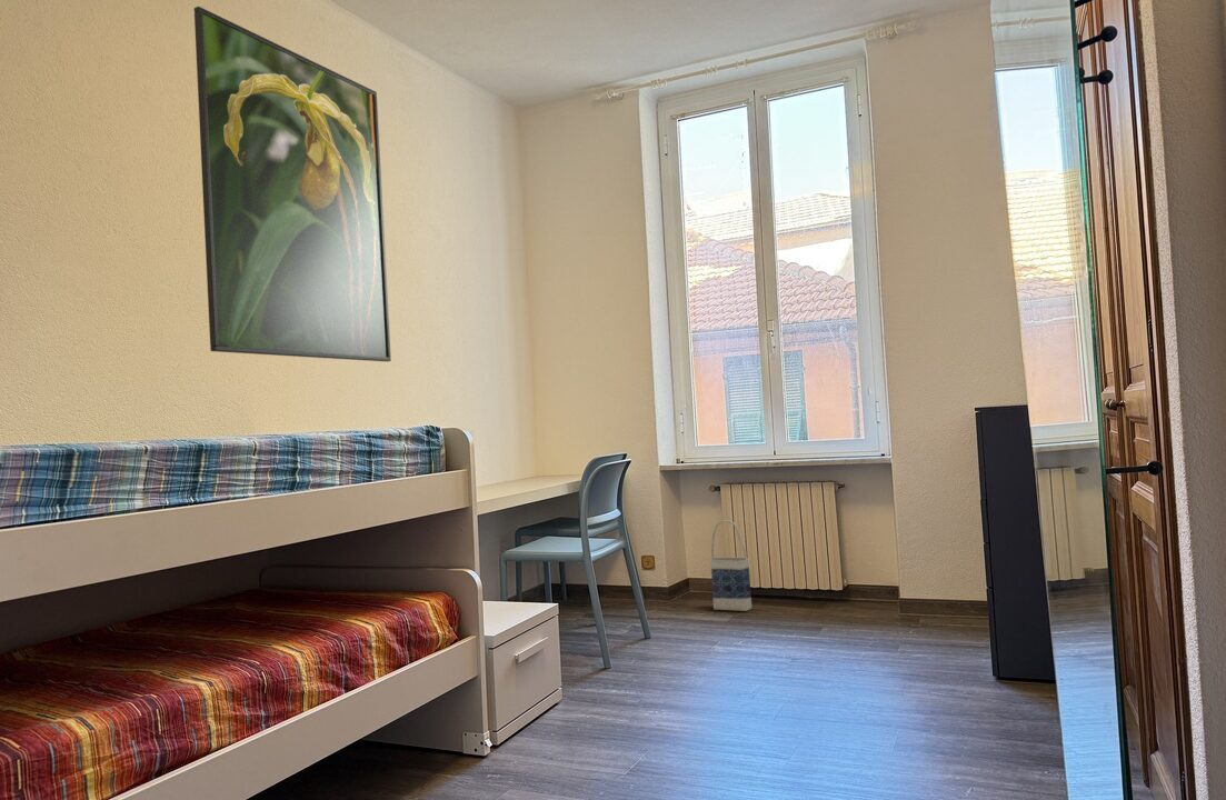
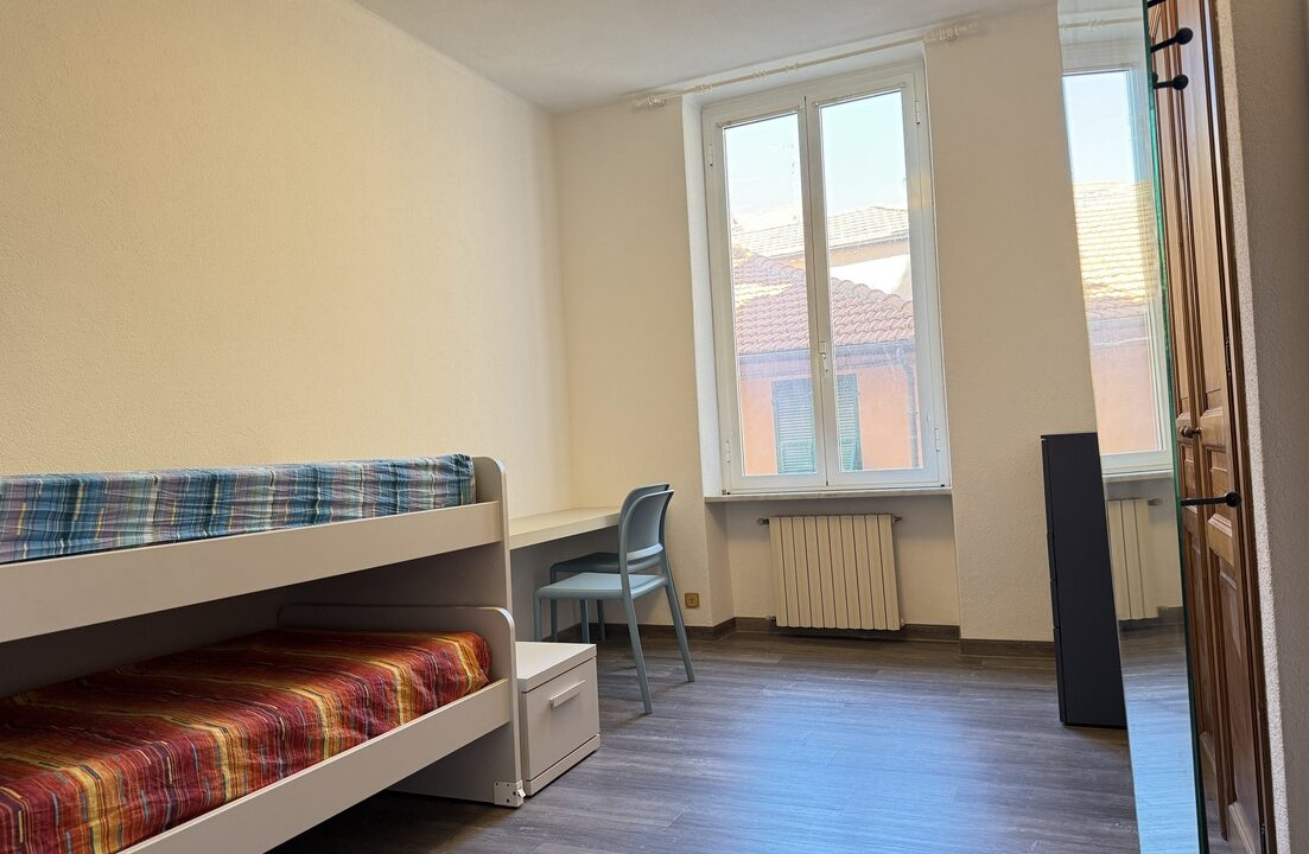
- bag (729, 563)
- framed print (303, 204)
